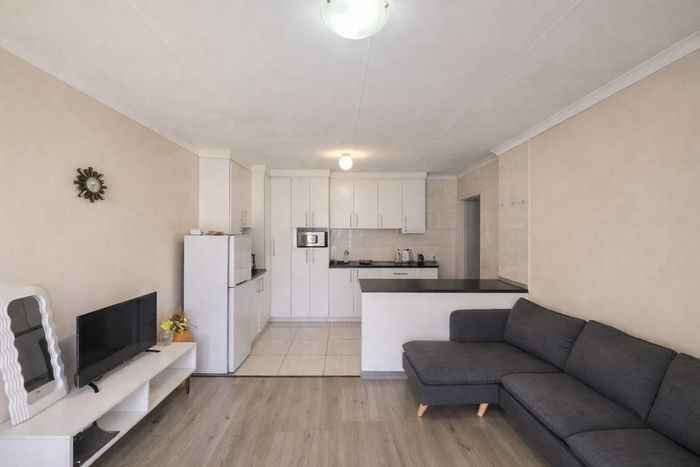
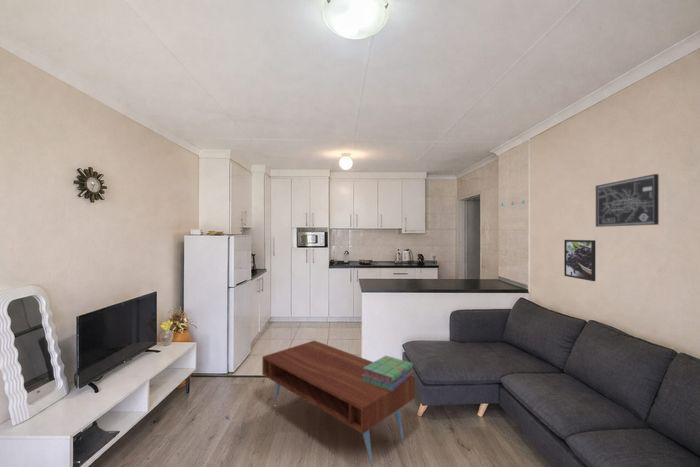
+ coffee table (332, 394)
+ wall art (623, 203)
+ stack of books (388, 371)
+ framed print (578, 259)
